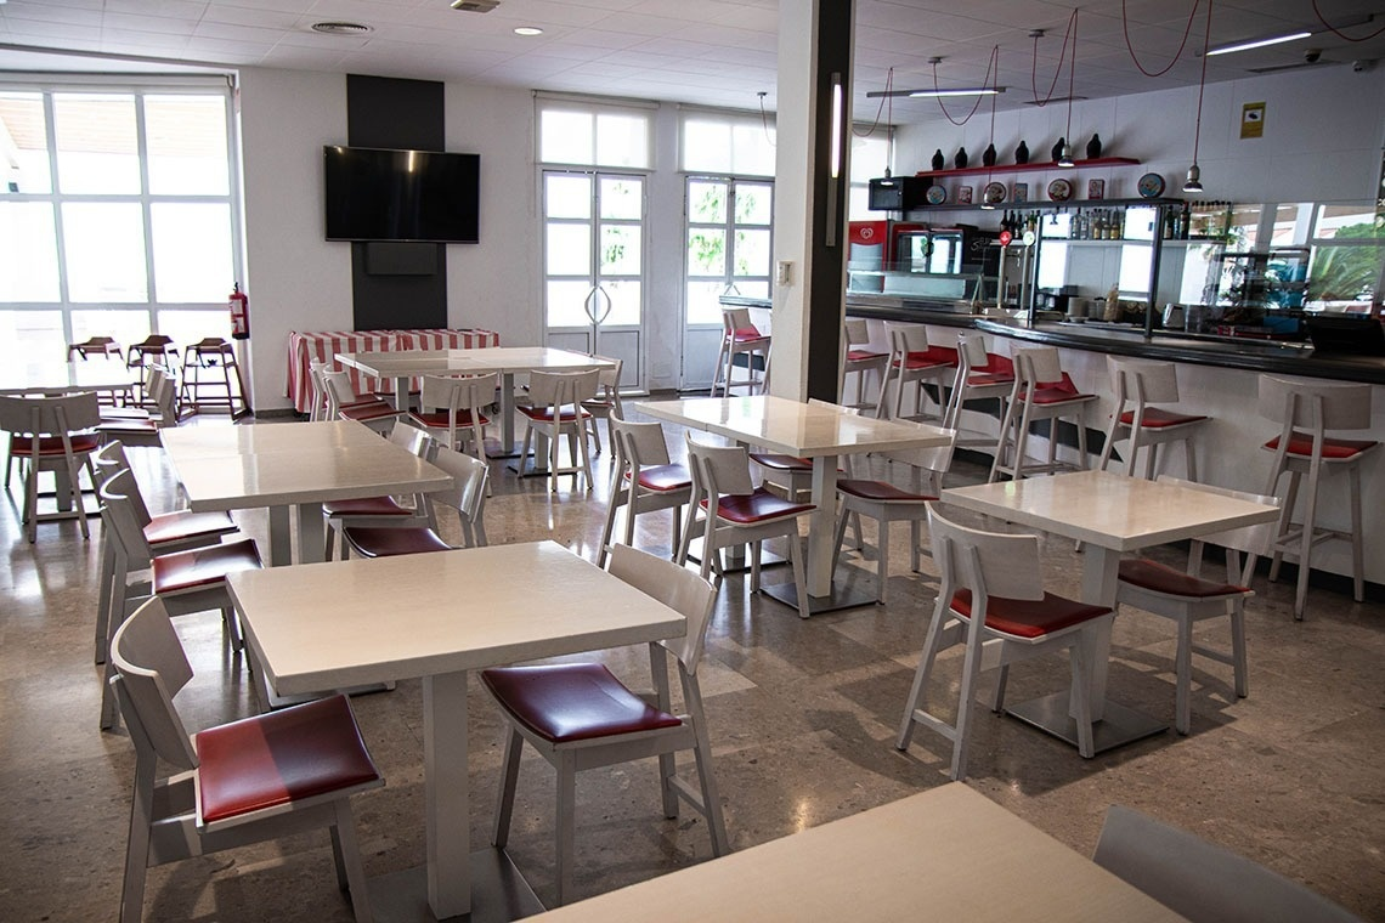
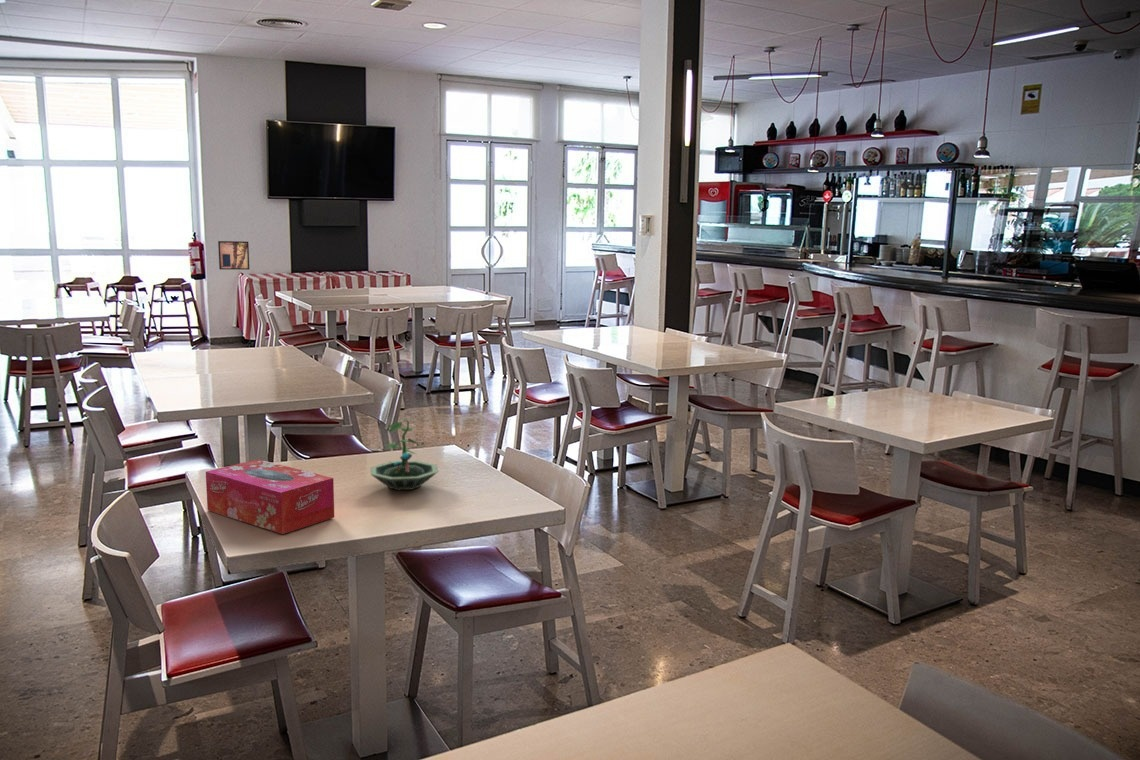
+ terrarium (404, 432)
+ tissue box (269, 494)
+ wall art (233, 255)
